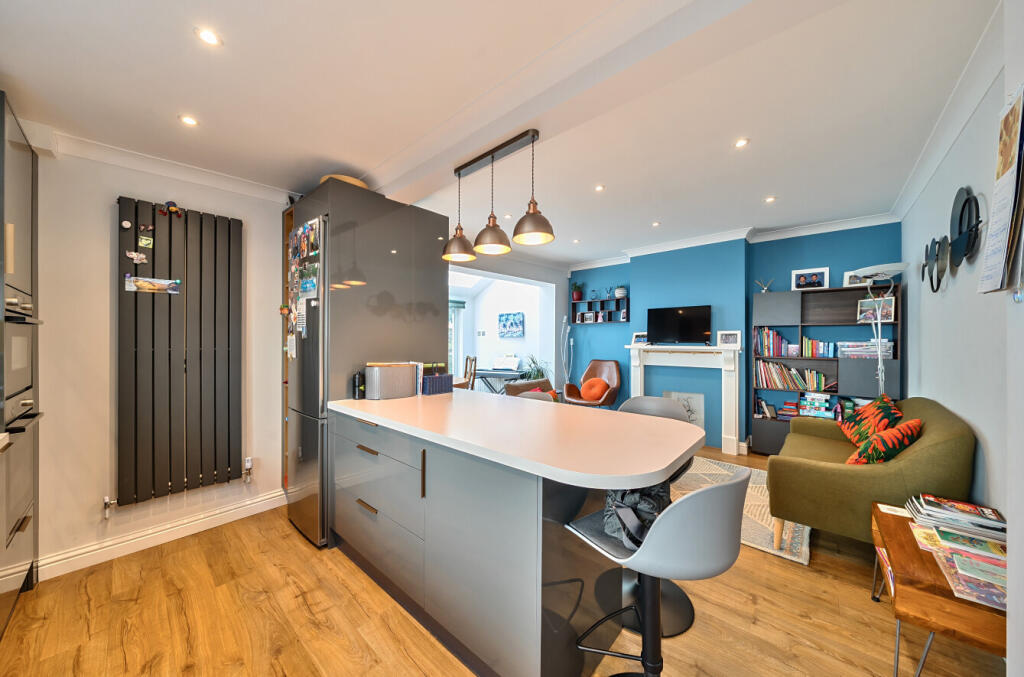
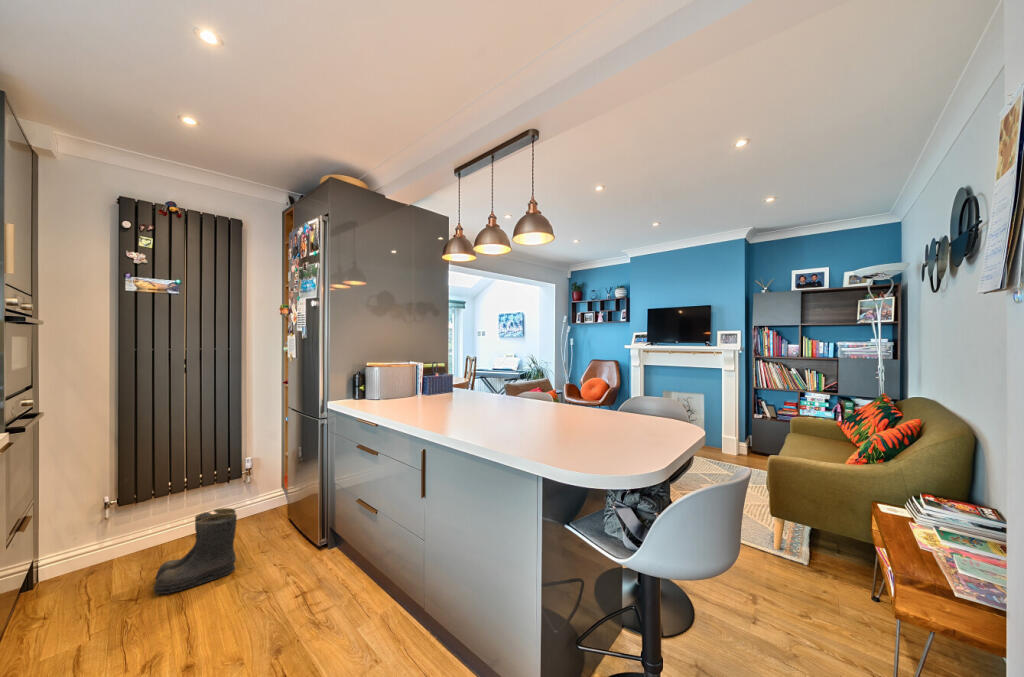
+ boots (196, 546)
